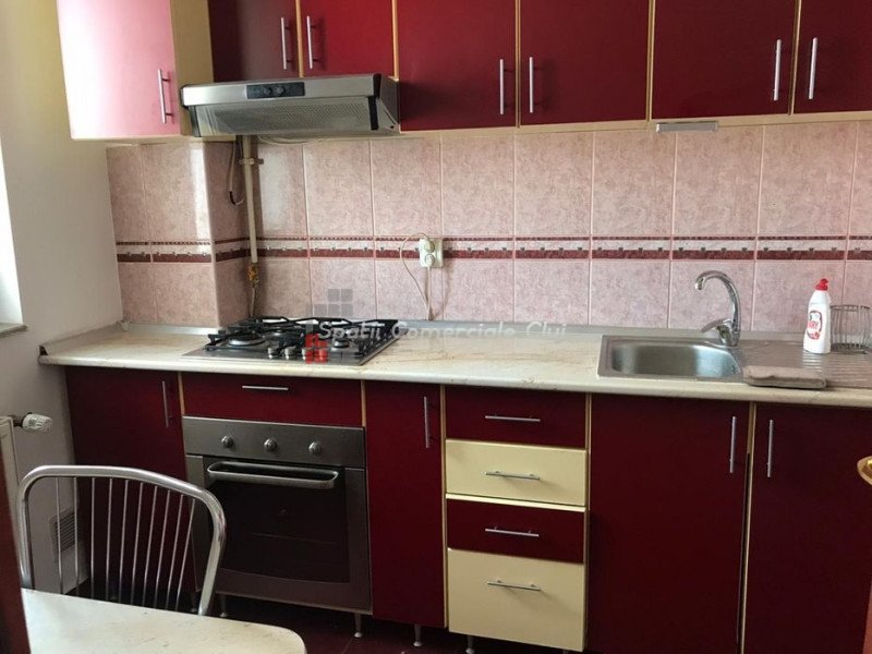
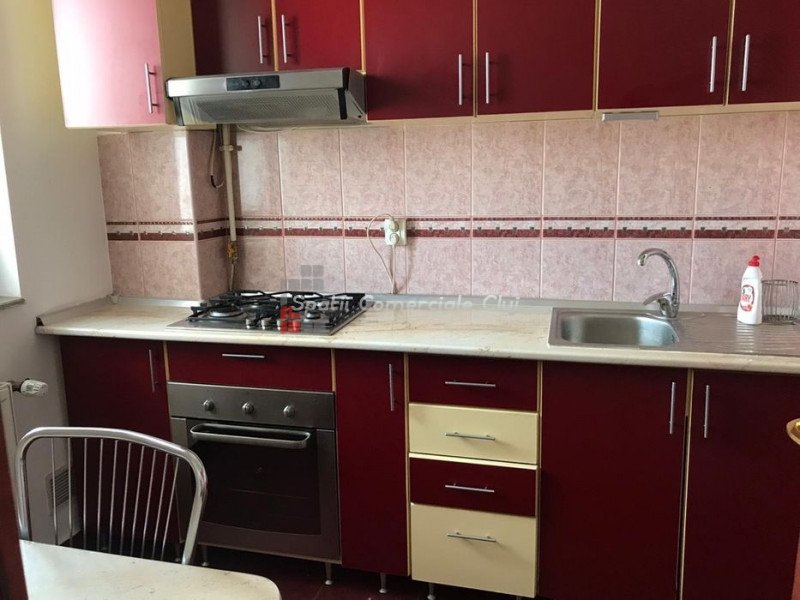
- washcloth (782, 375)
